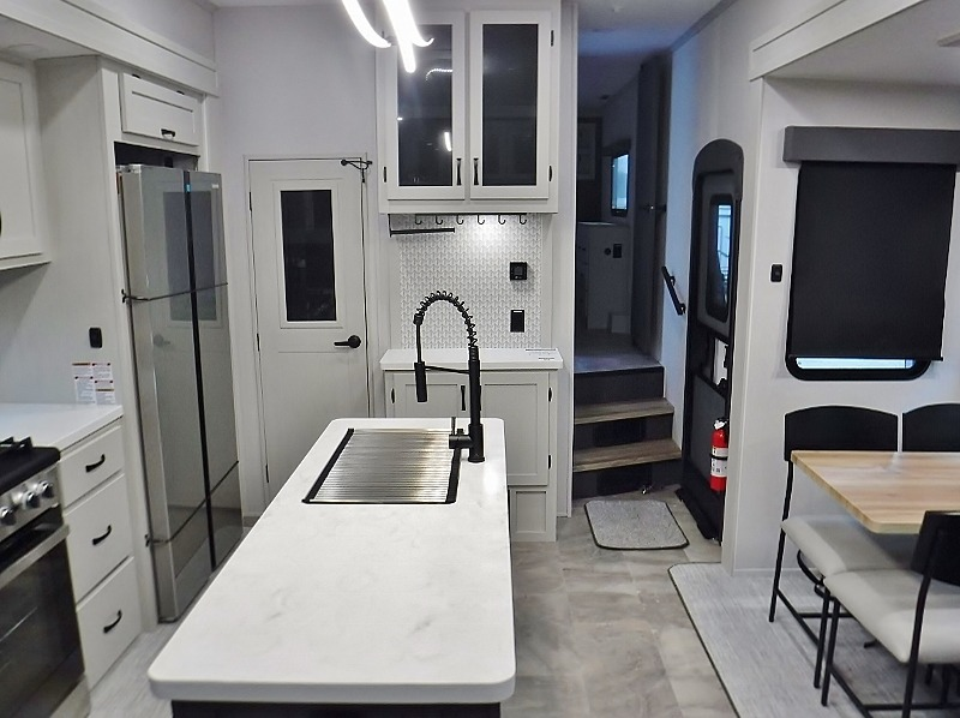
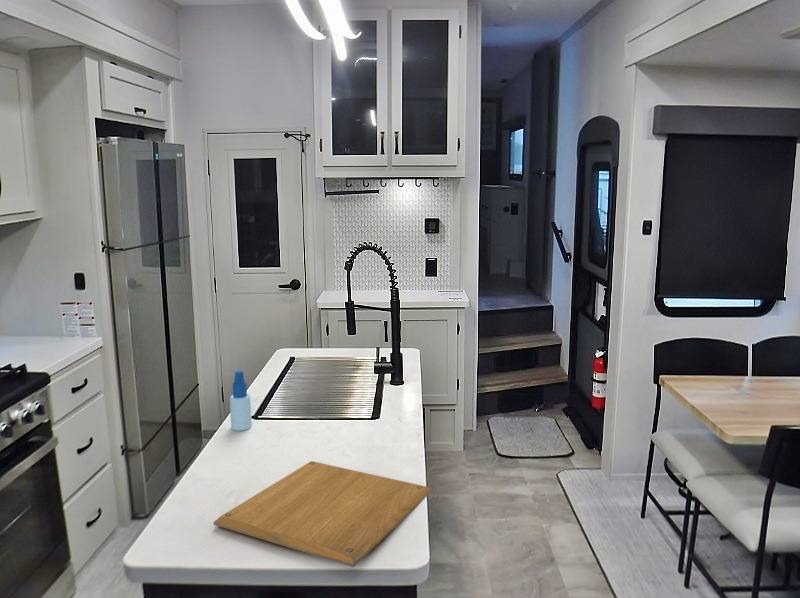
+ spray bottle (240, 399)
+ chopping board (328, 503)
